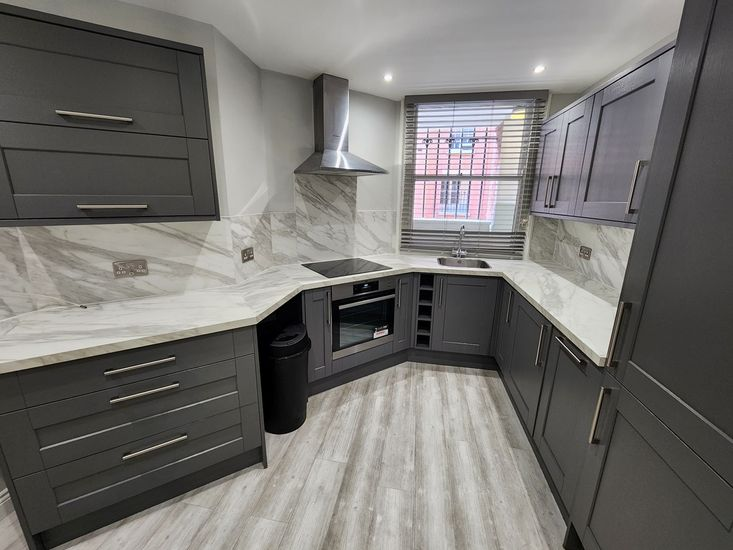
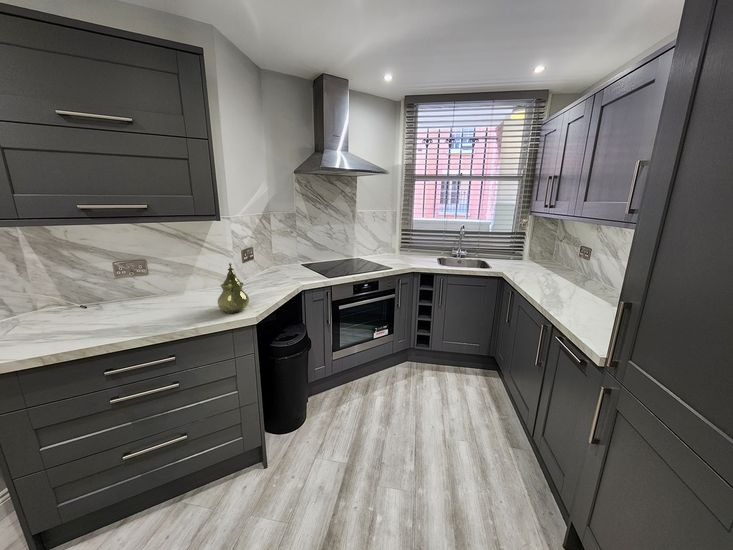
+ teapot (232, 286)
